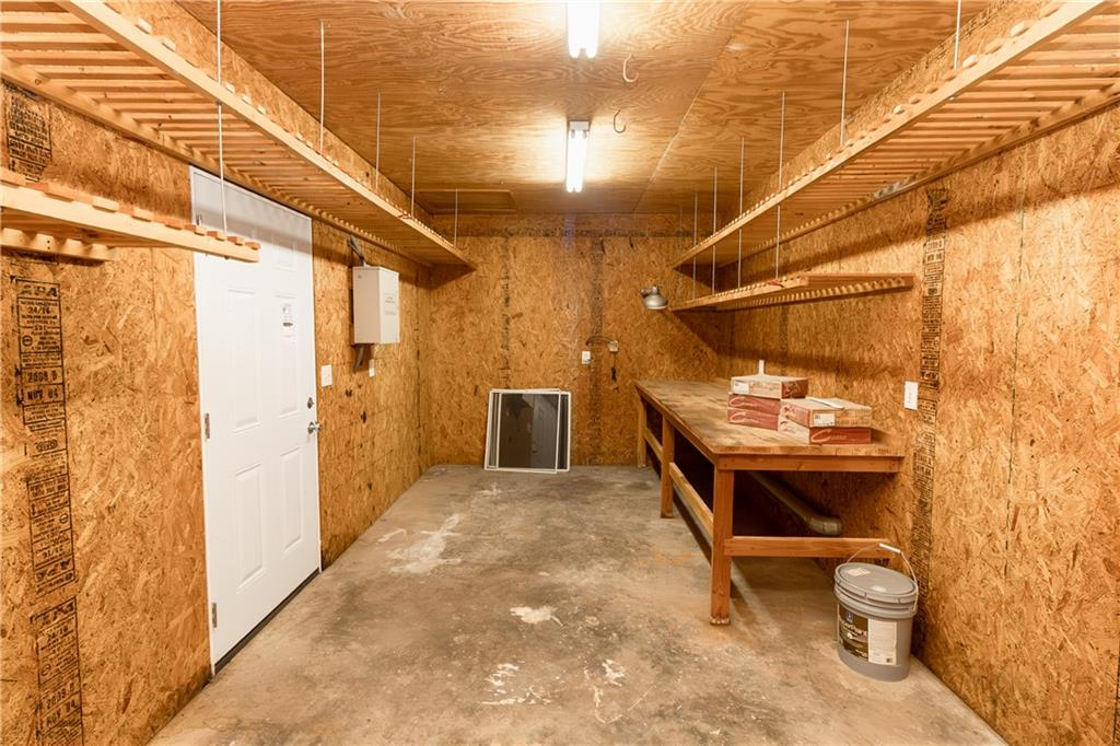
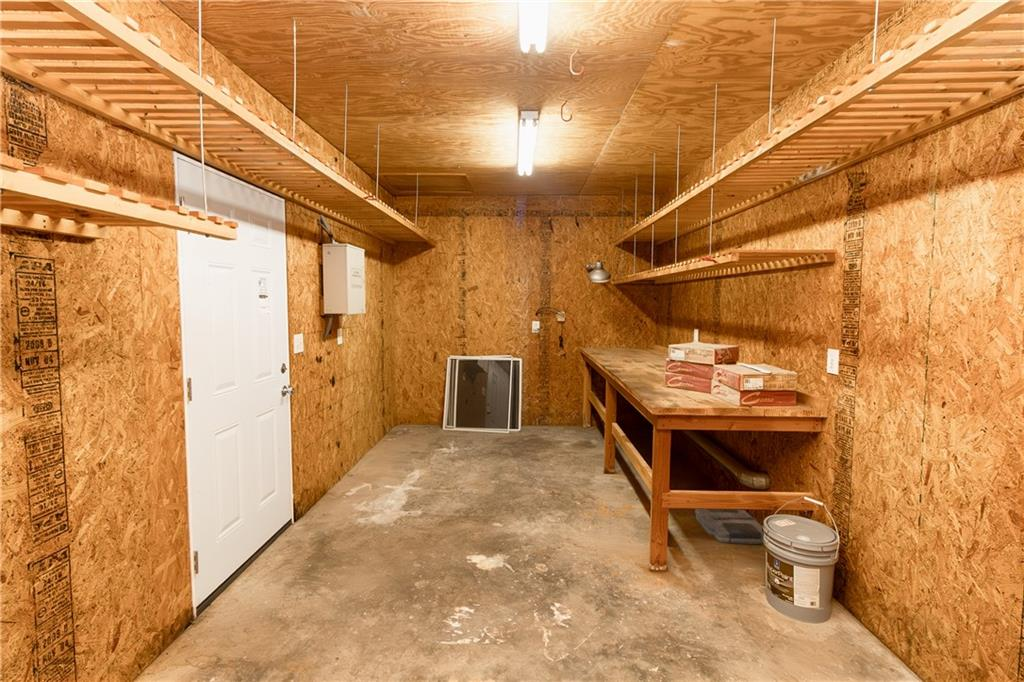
+ toolbox (729, 521)
